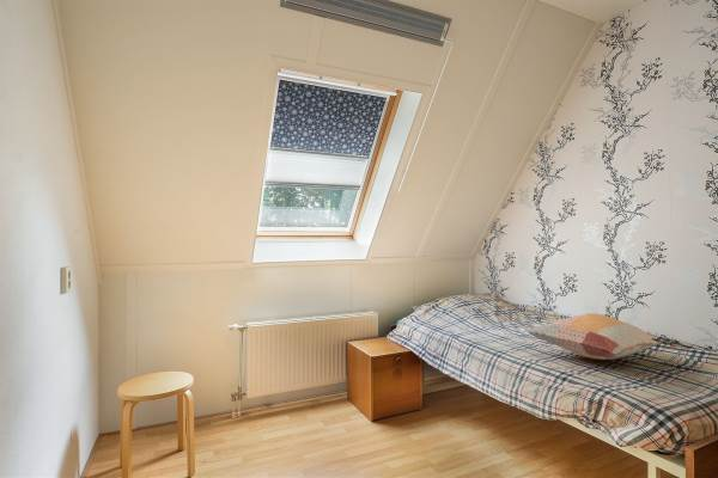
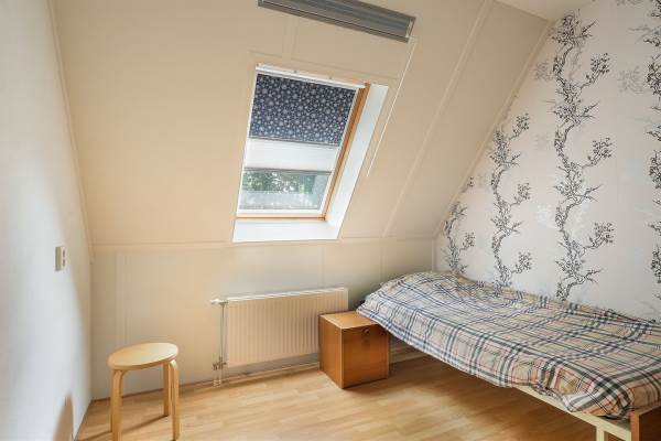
- decorative pillow (598, 336)
